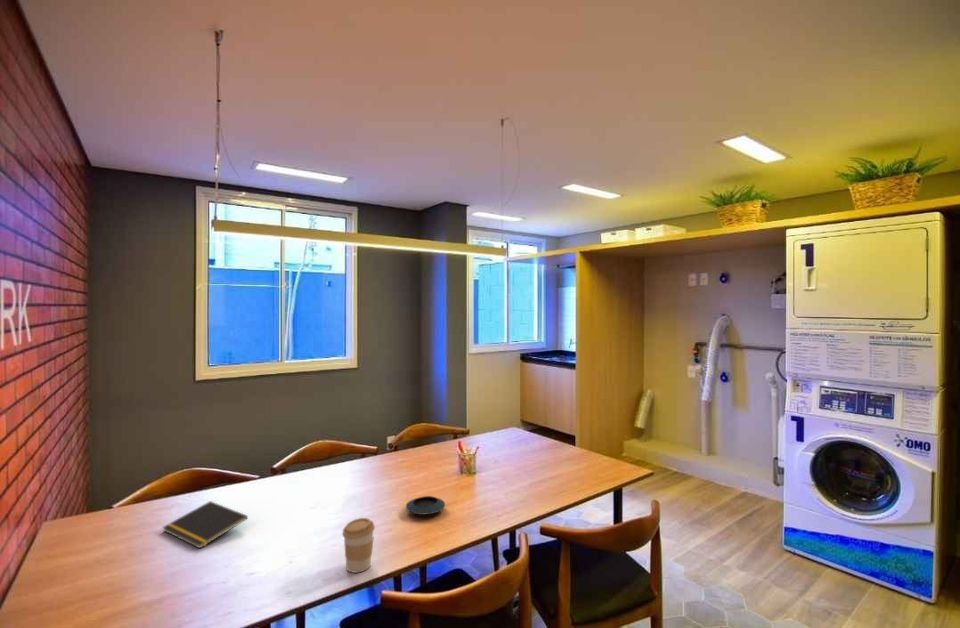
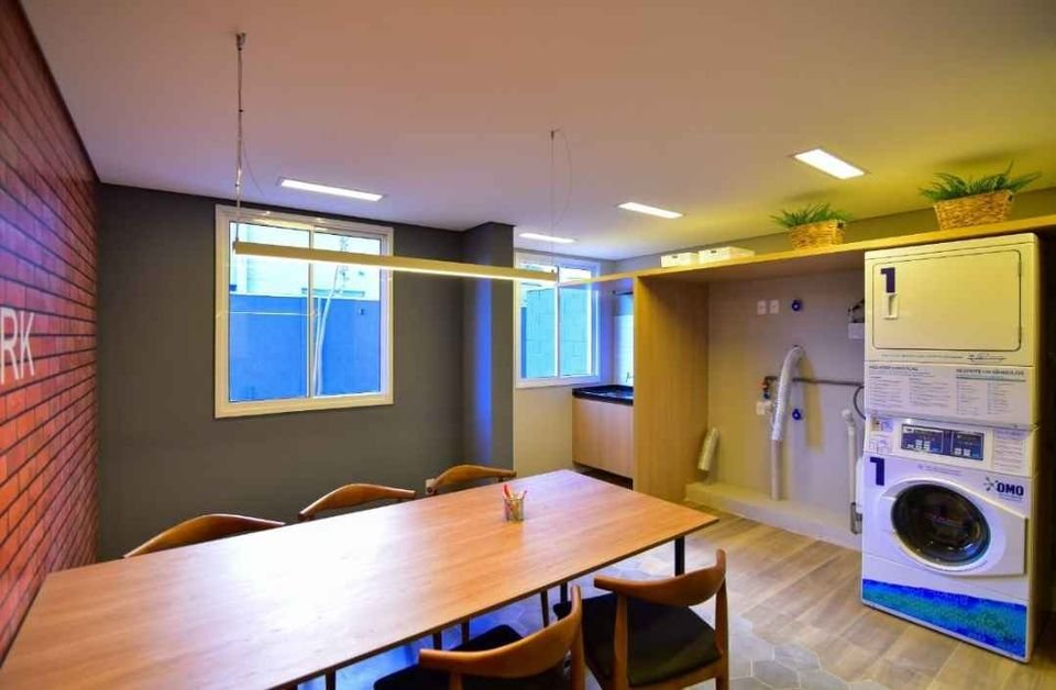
- notepad (205, 522)
- saucer (425, 503)
- coffee cup (358, 544)
